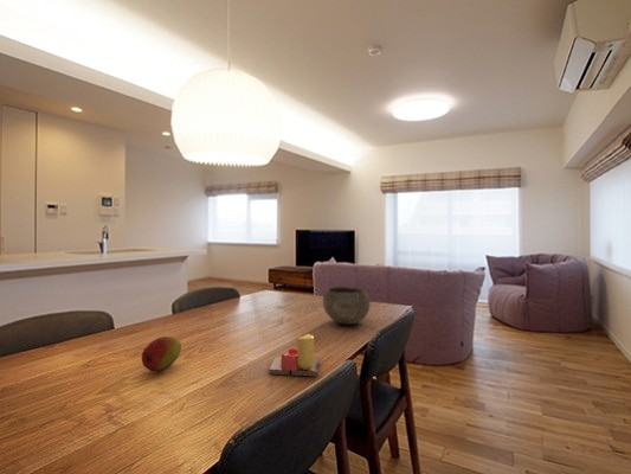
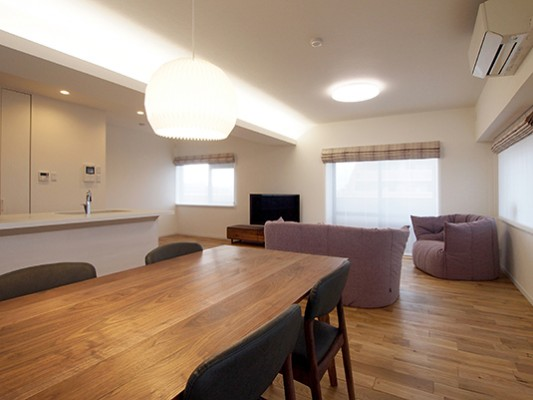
- bowl (346, 306)
- candle (295, 350)
- fruit (161, 353)
